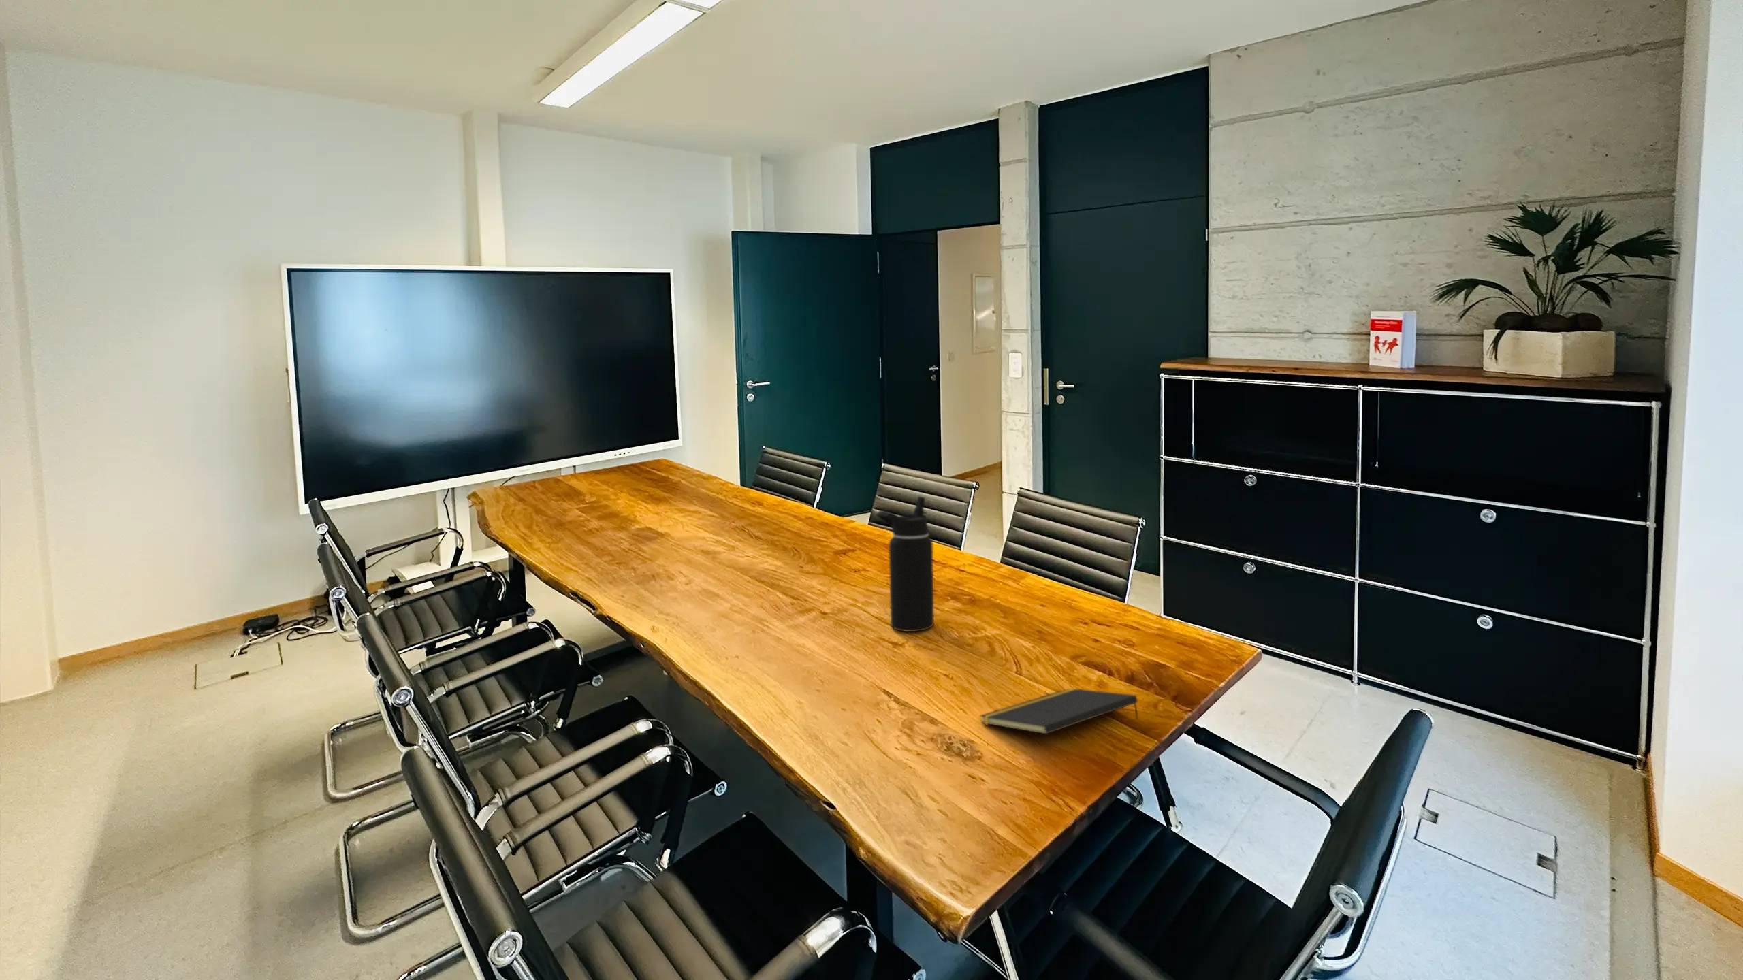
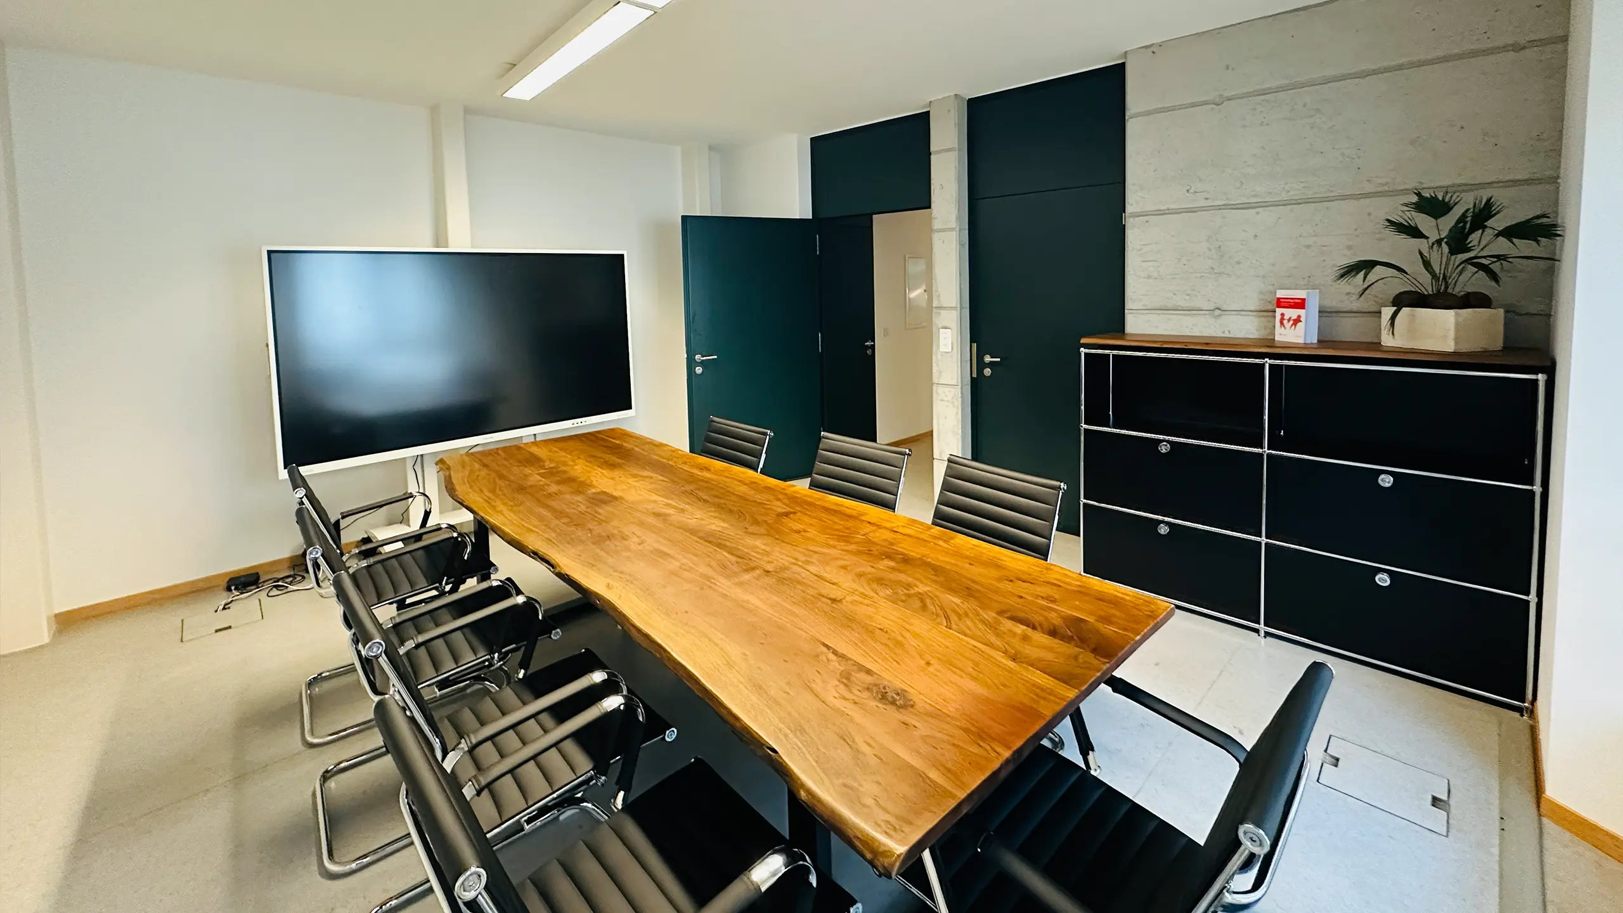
- notepad (1058, 710)
- water bottle (905, 562)
